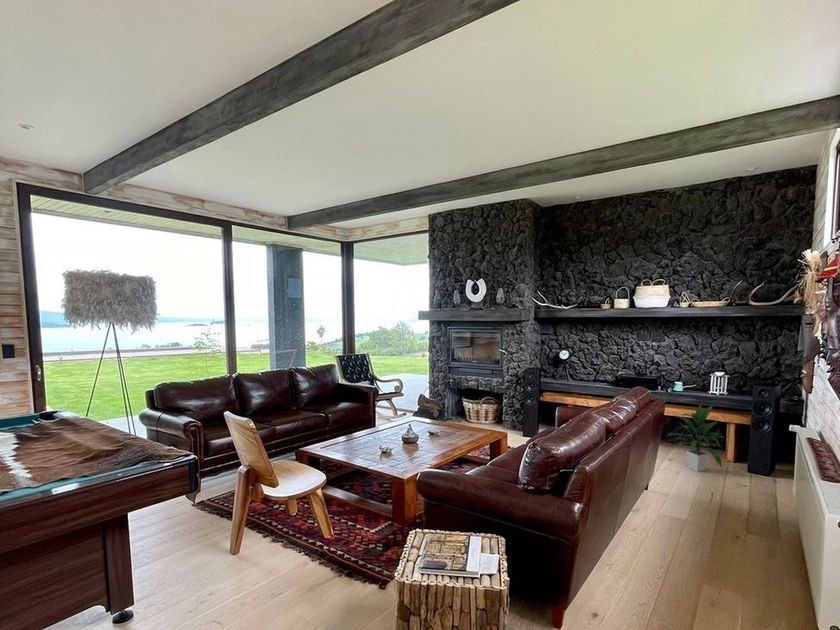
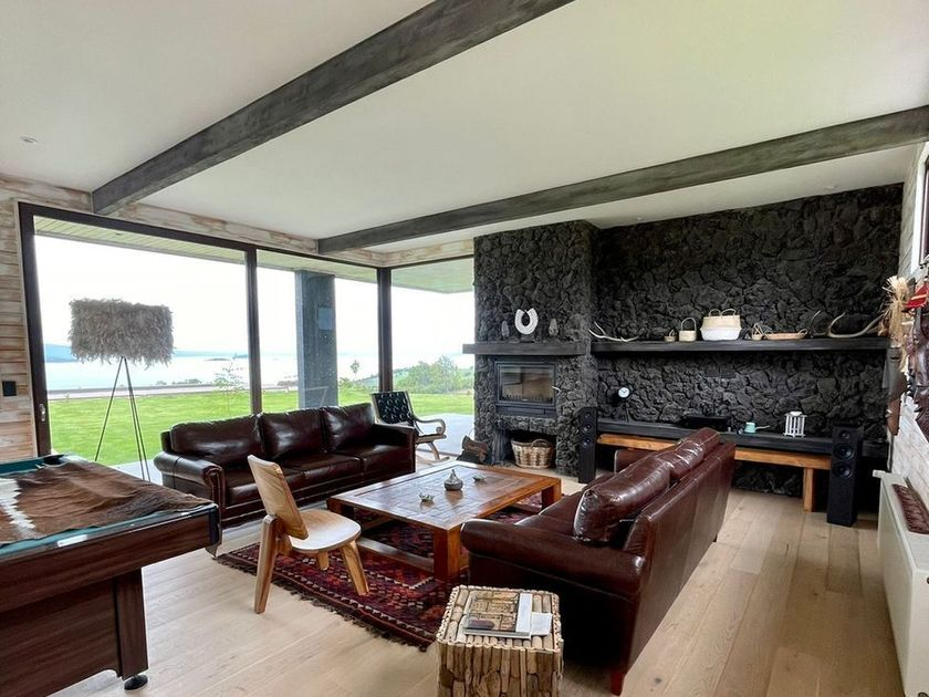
- indoor plant (698, 438)
